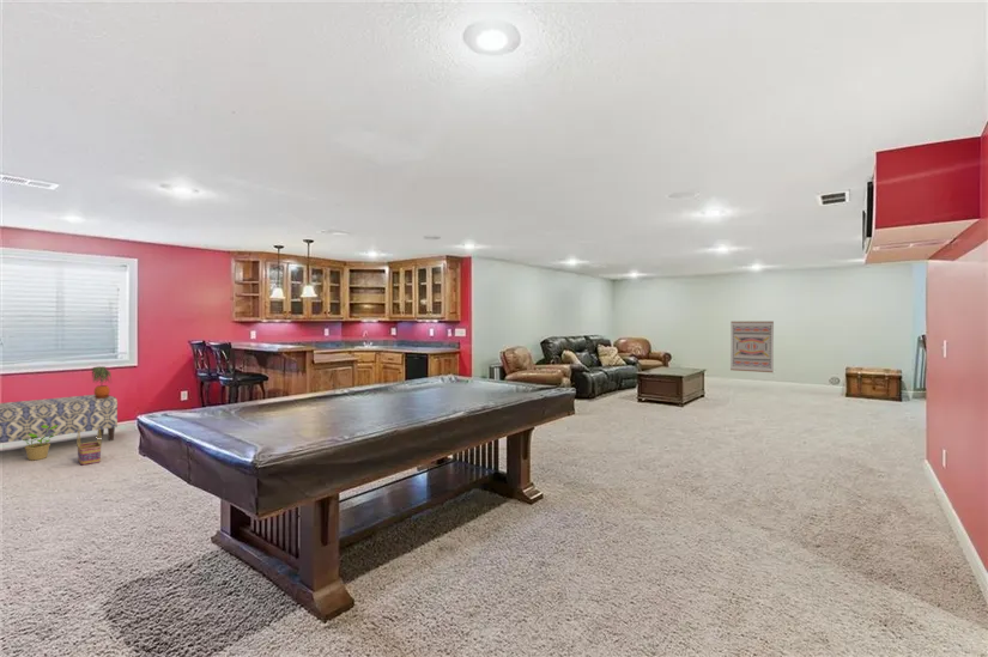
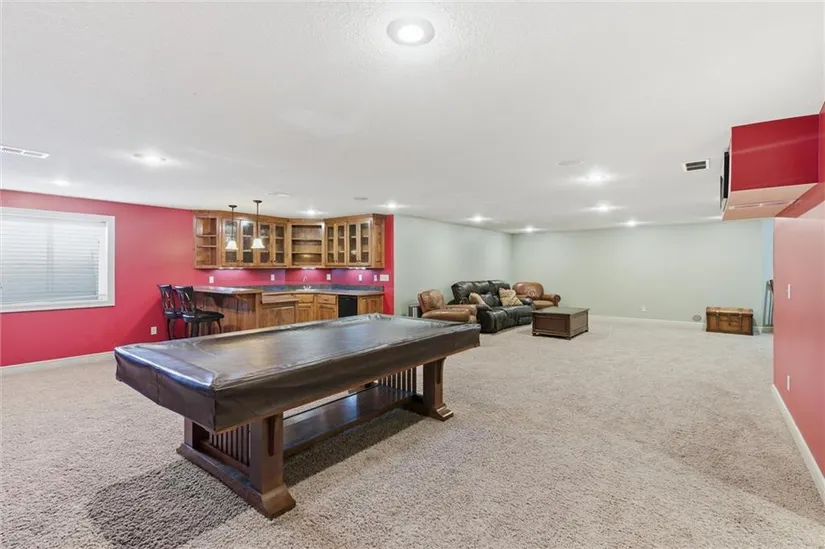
- bench (50, 424)
- wall art (751, 346)
- potted plant (37, 443)
- potted plant (101, 382)
- basket (89, 444)
